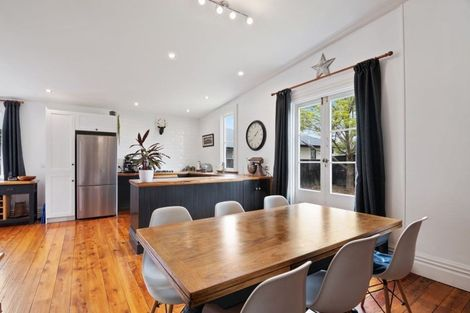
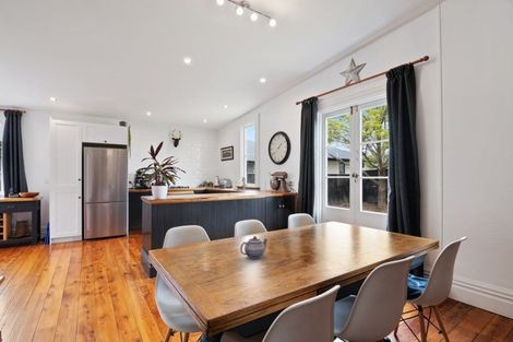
+ teapot (254, 246)
